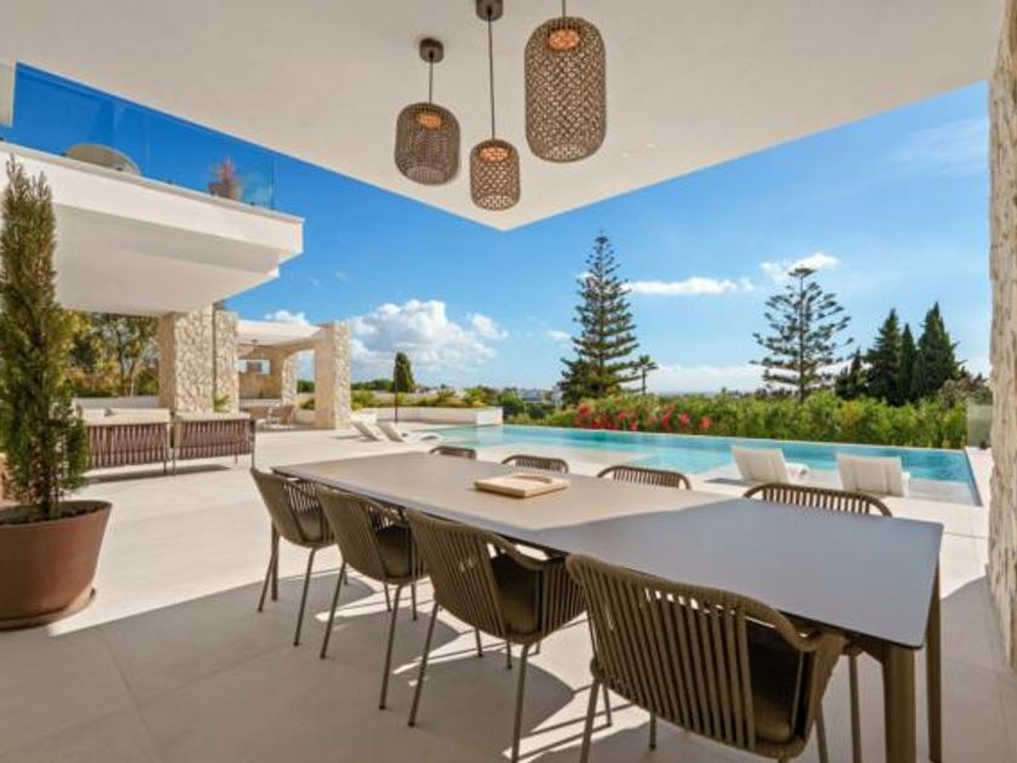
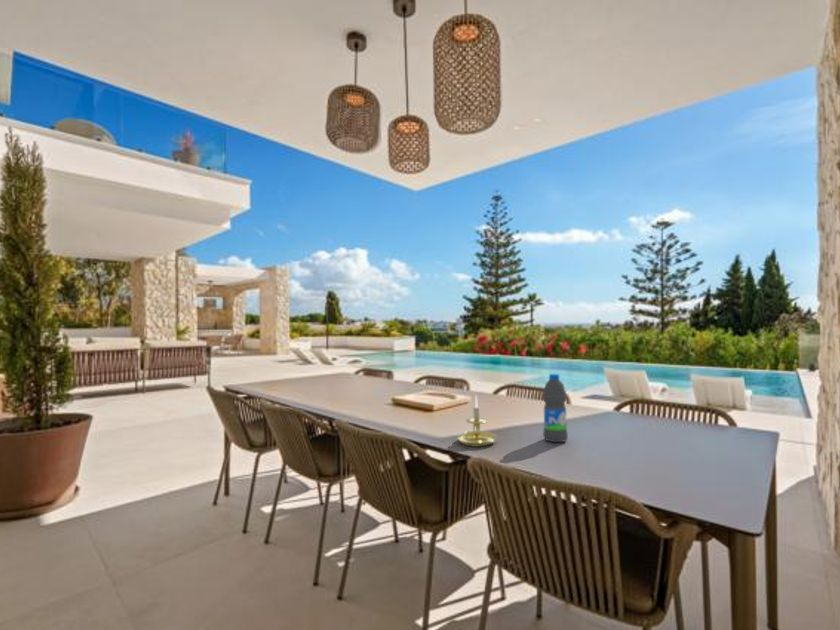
+ candle holder (475, 418)
+ water bottle (554, 407)
